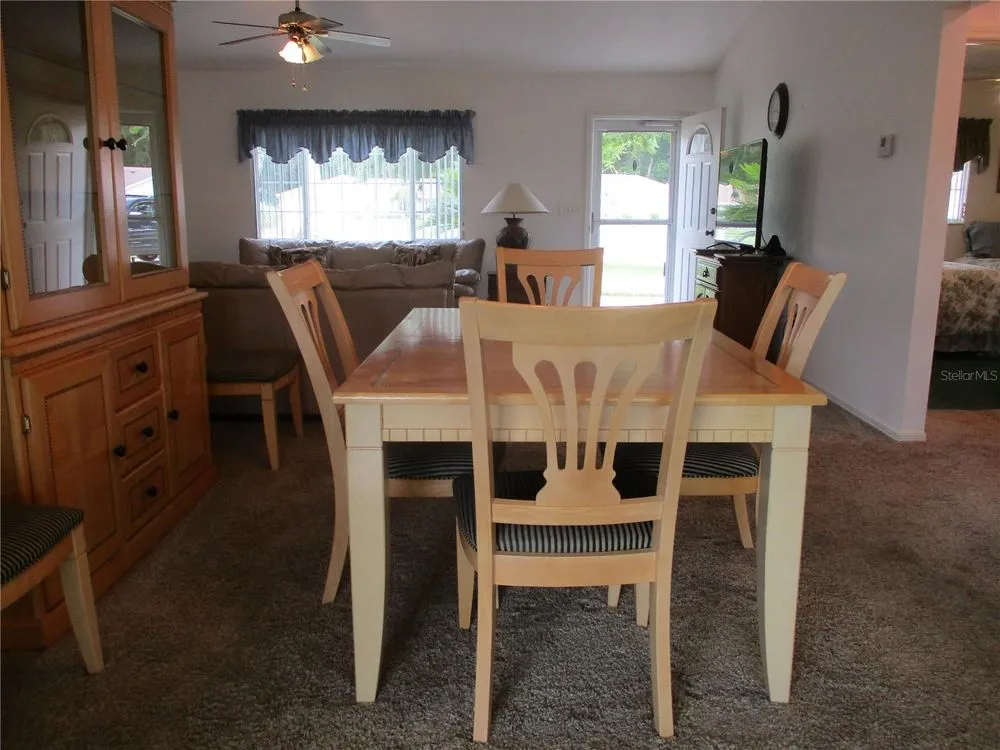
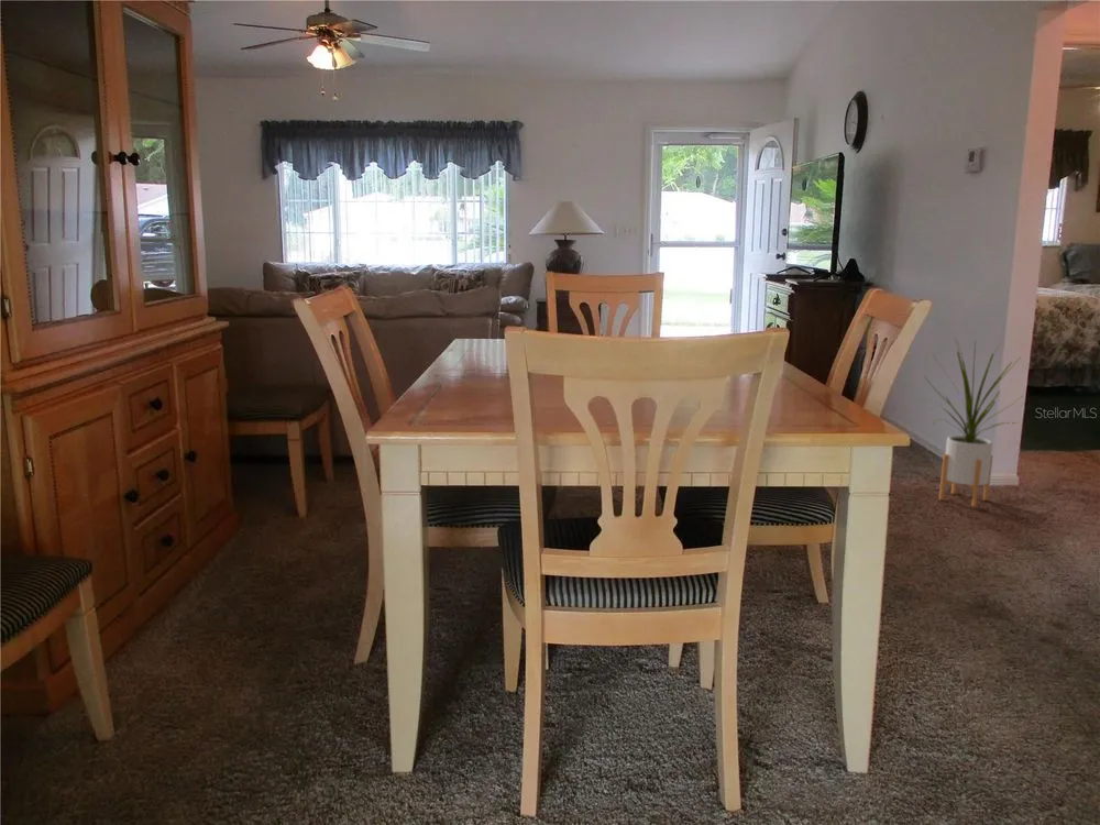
+ house plant (974, 421)
